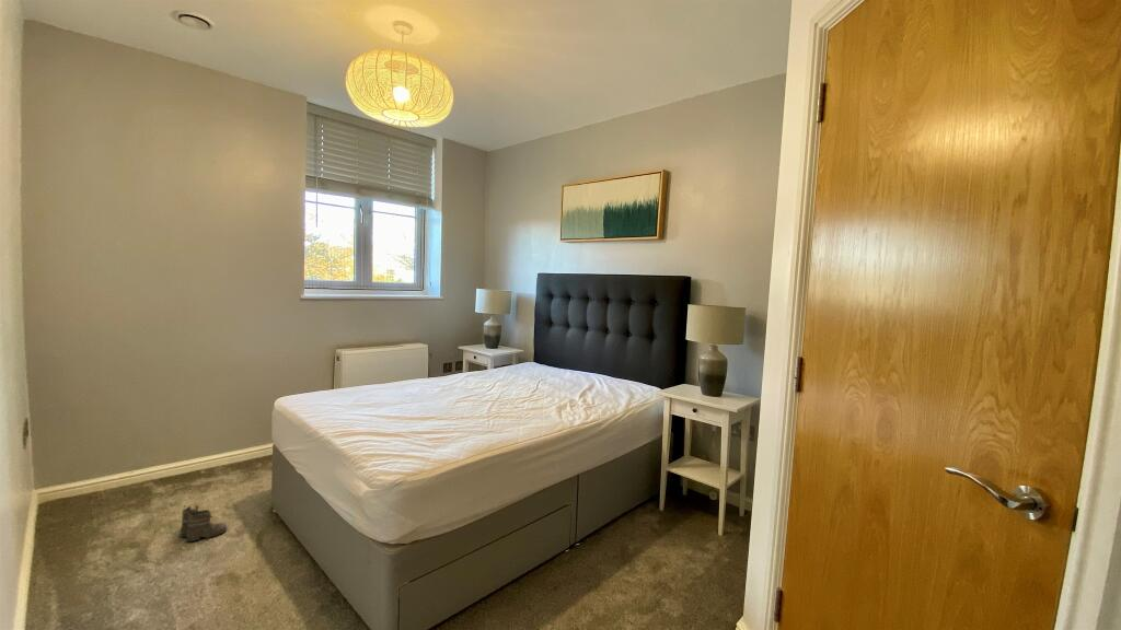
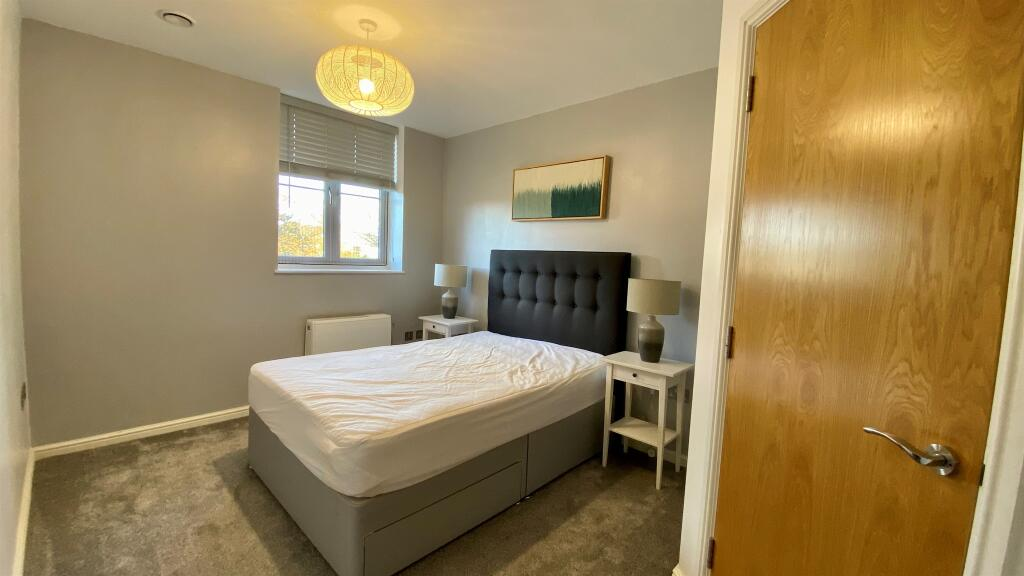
- boots (201, 520)
